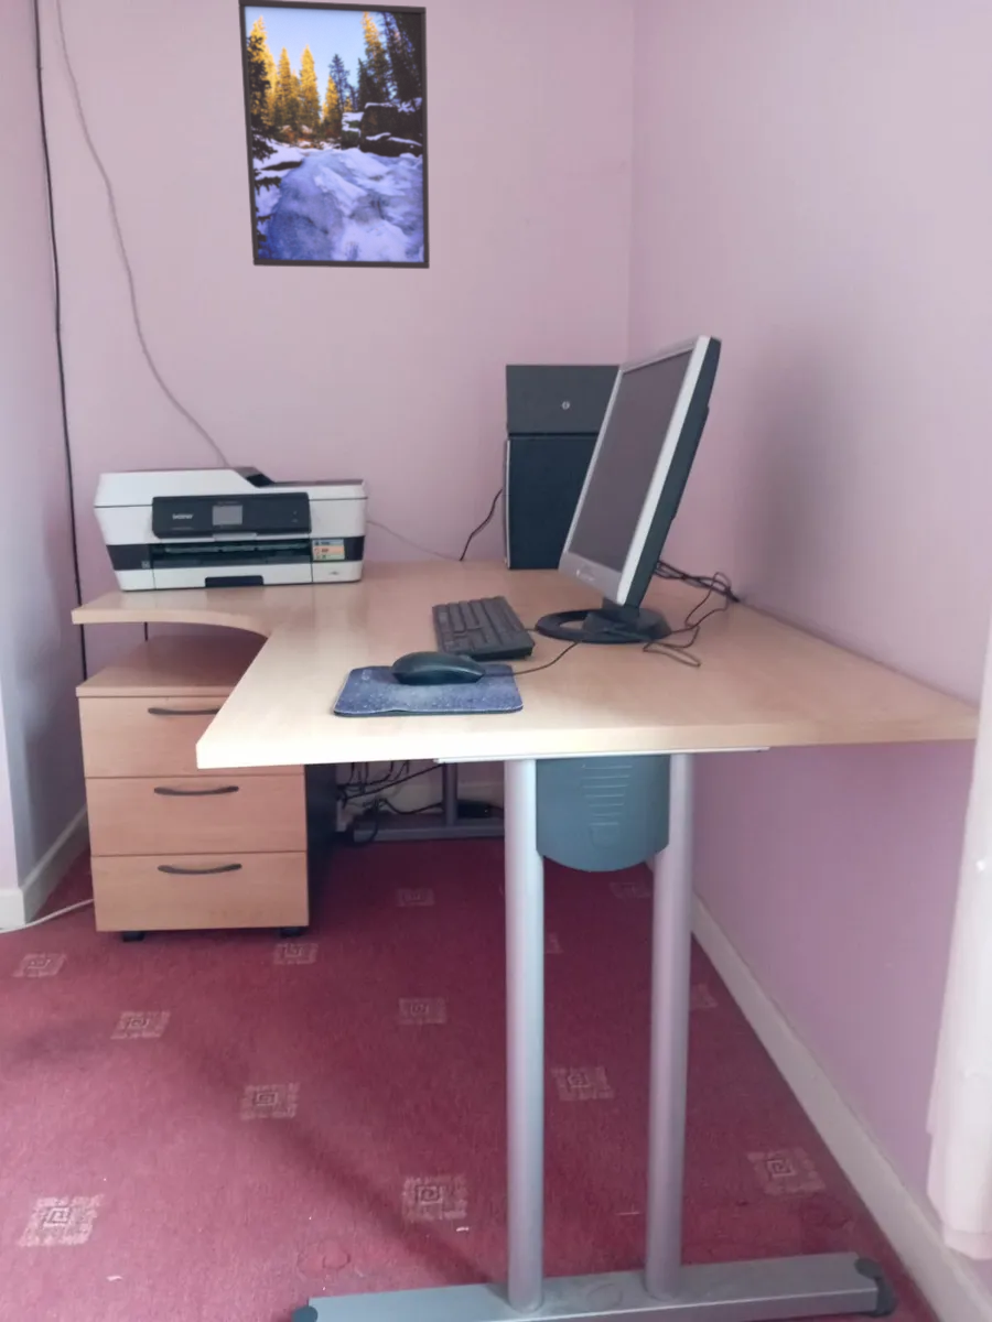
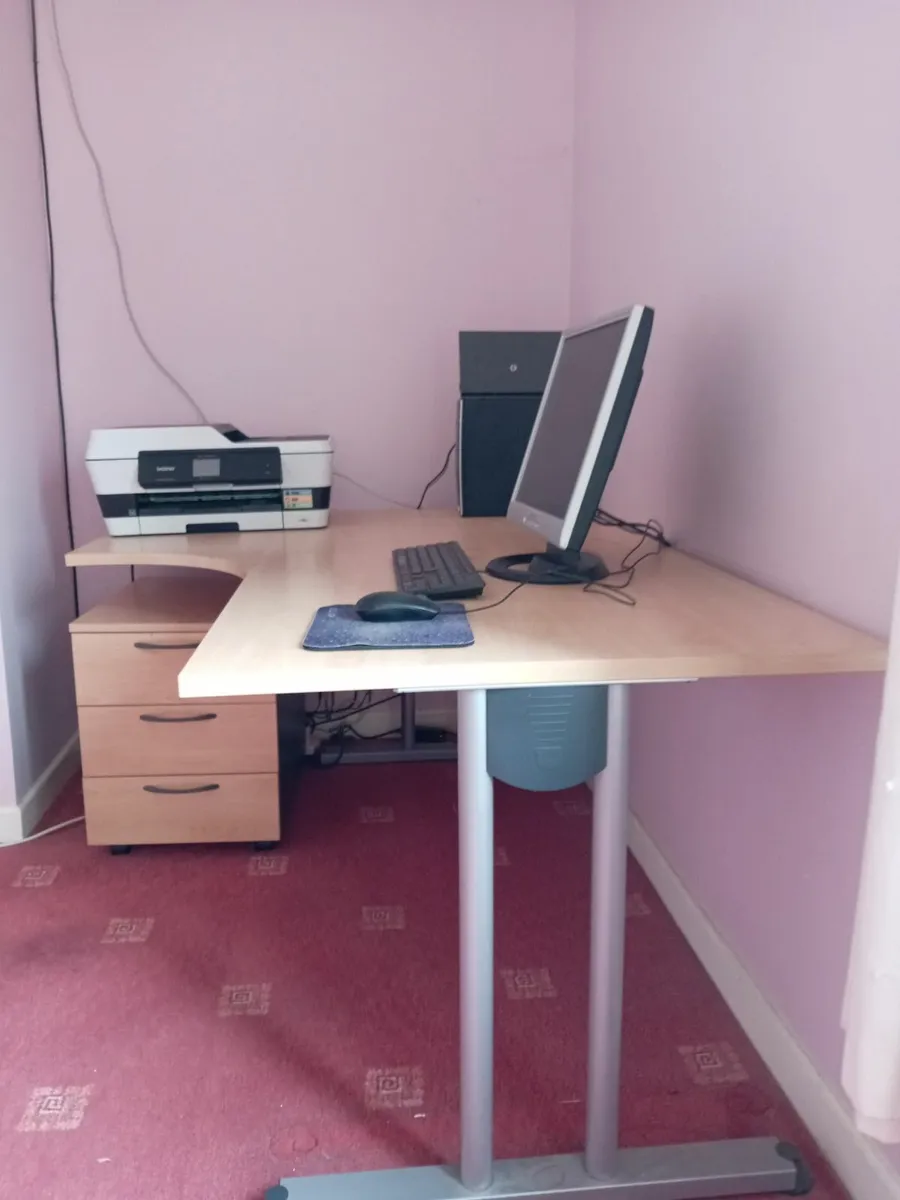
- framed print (337, 139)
